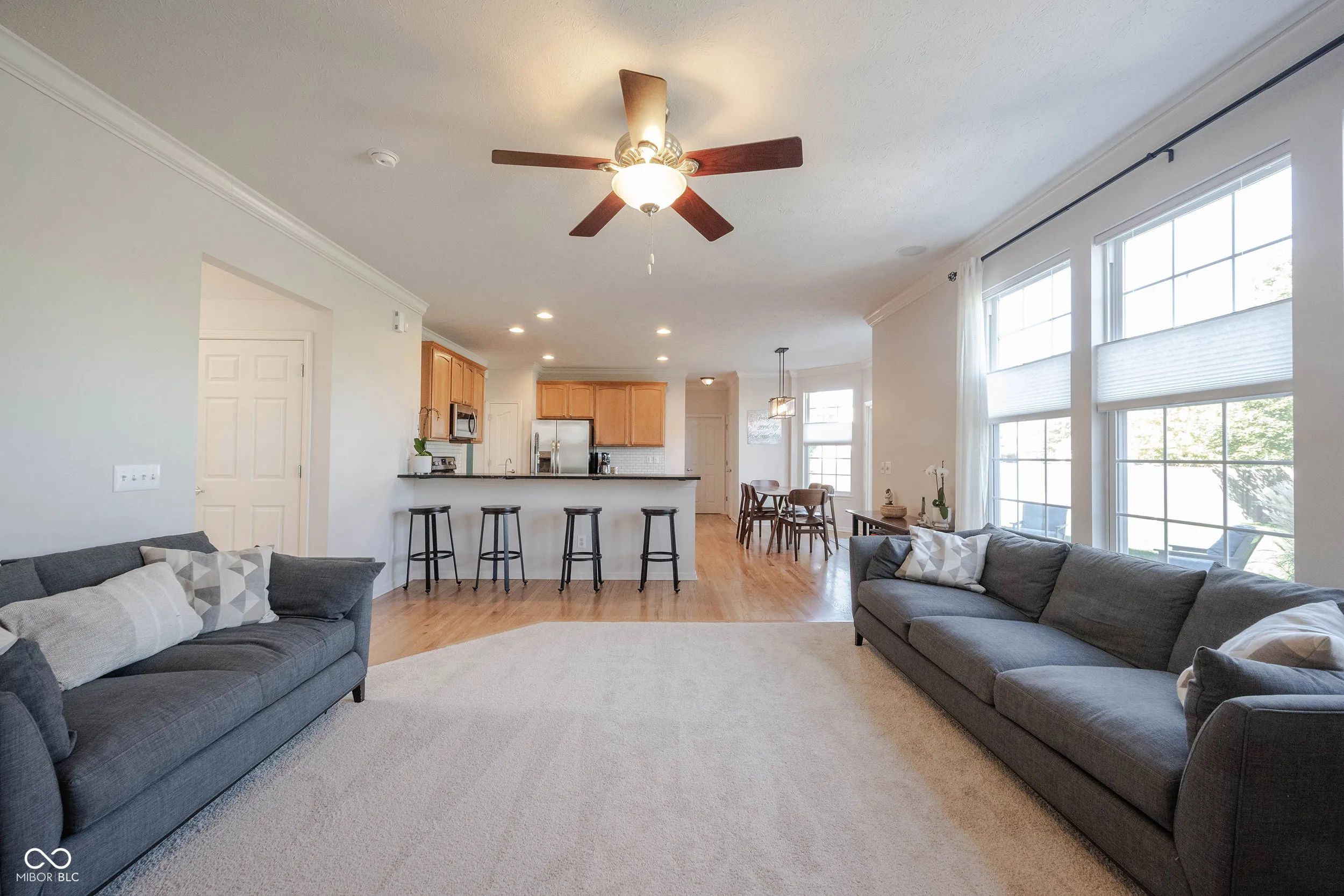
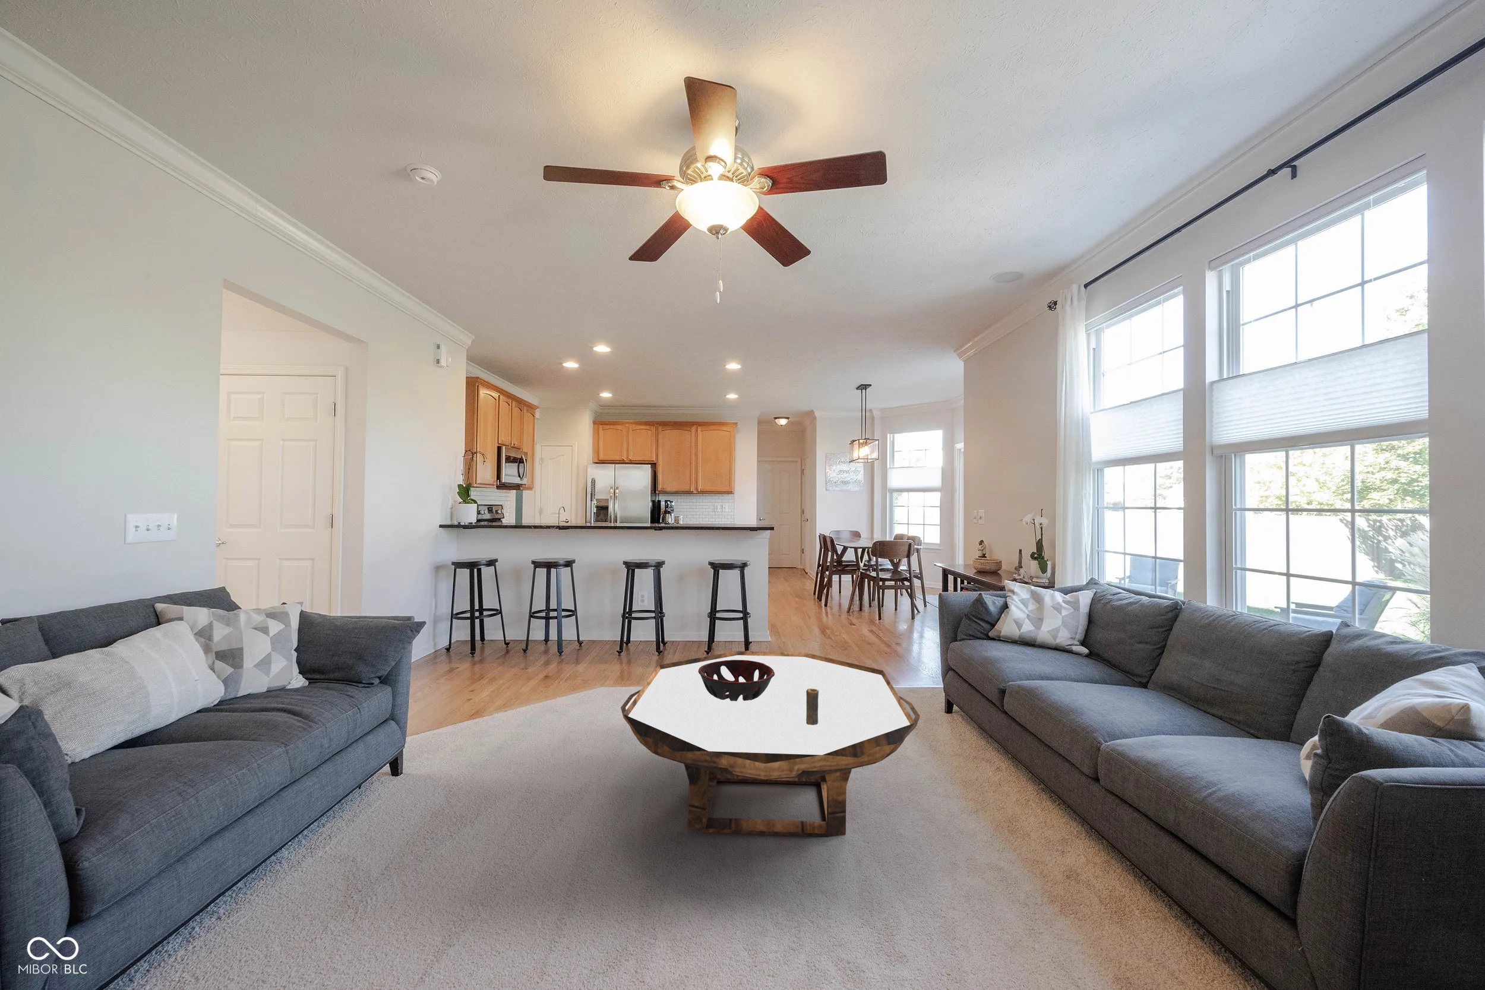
+ decorative bowl (736, 682)
+ candle (812, 706)
+ coffee table (768, 746)
